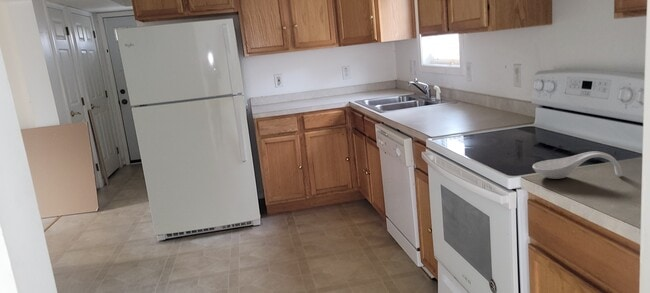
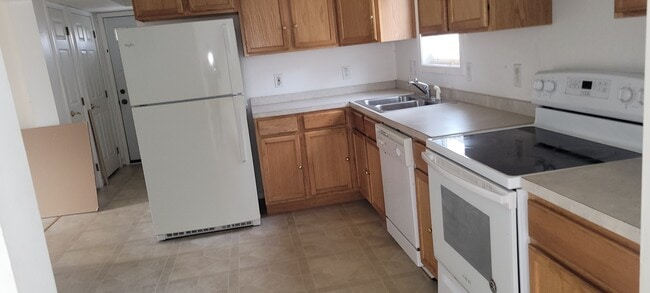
- spoon rest (575, 164)
